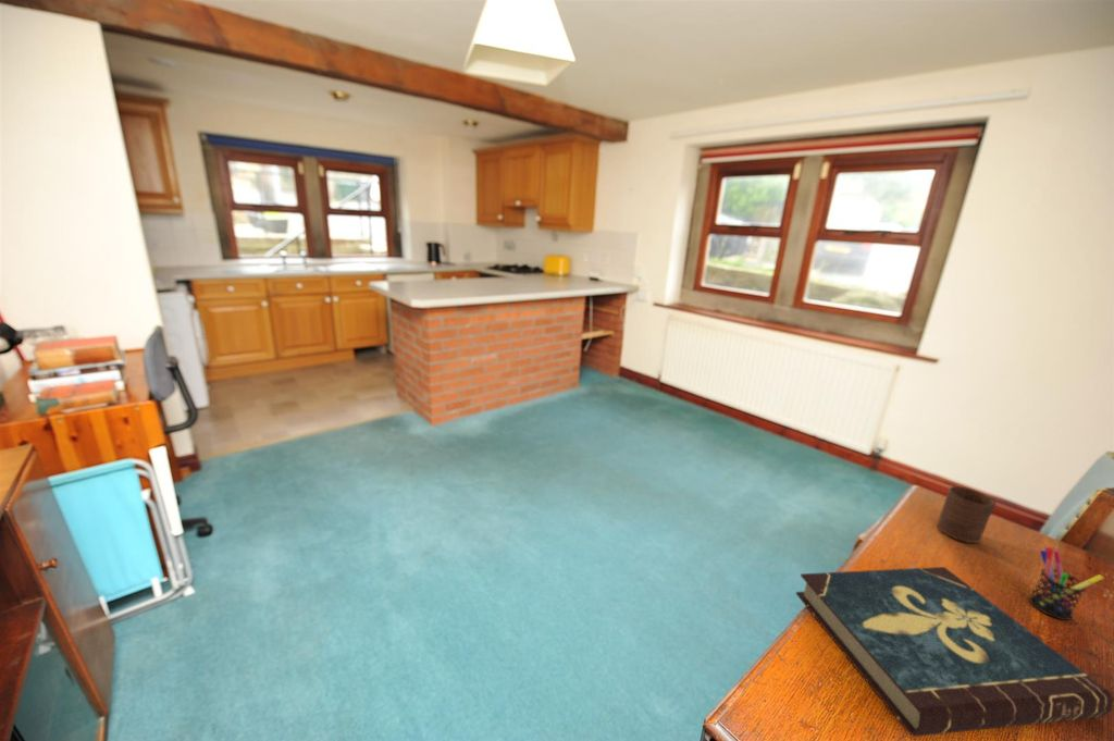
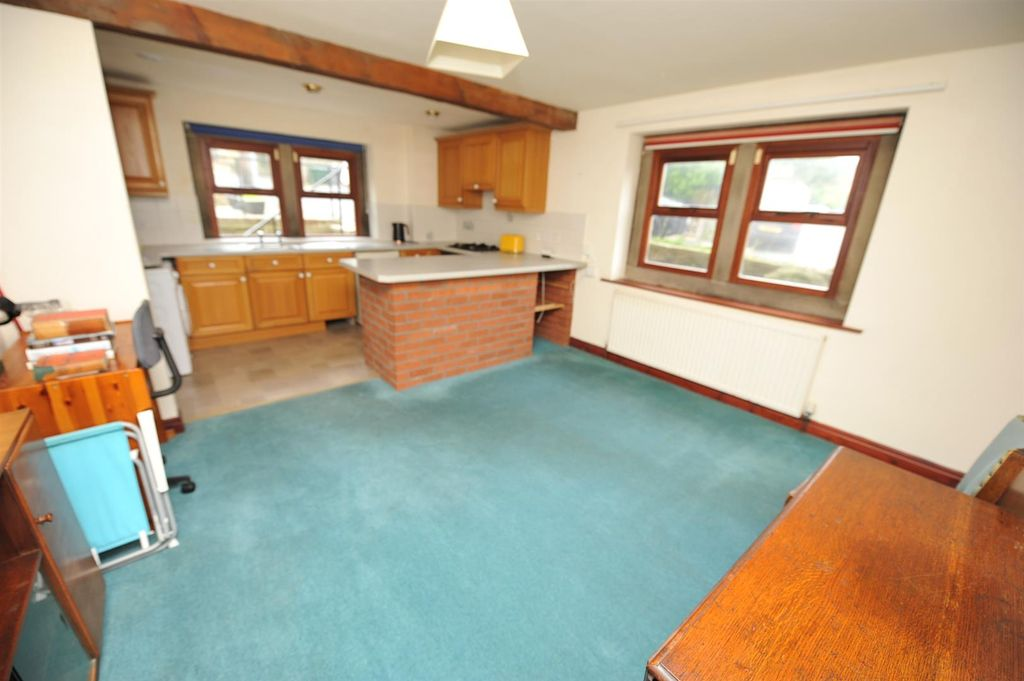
- cup (966, 512)
- pen holder (1057, 583)
- book (932, 638)
